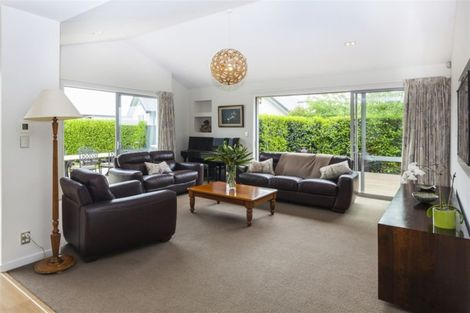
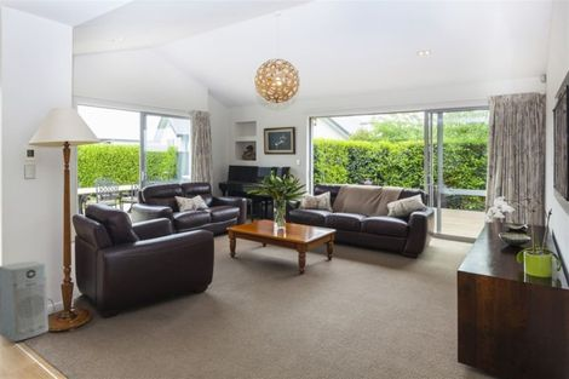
+ air purifier (23, 298)
